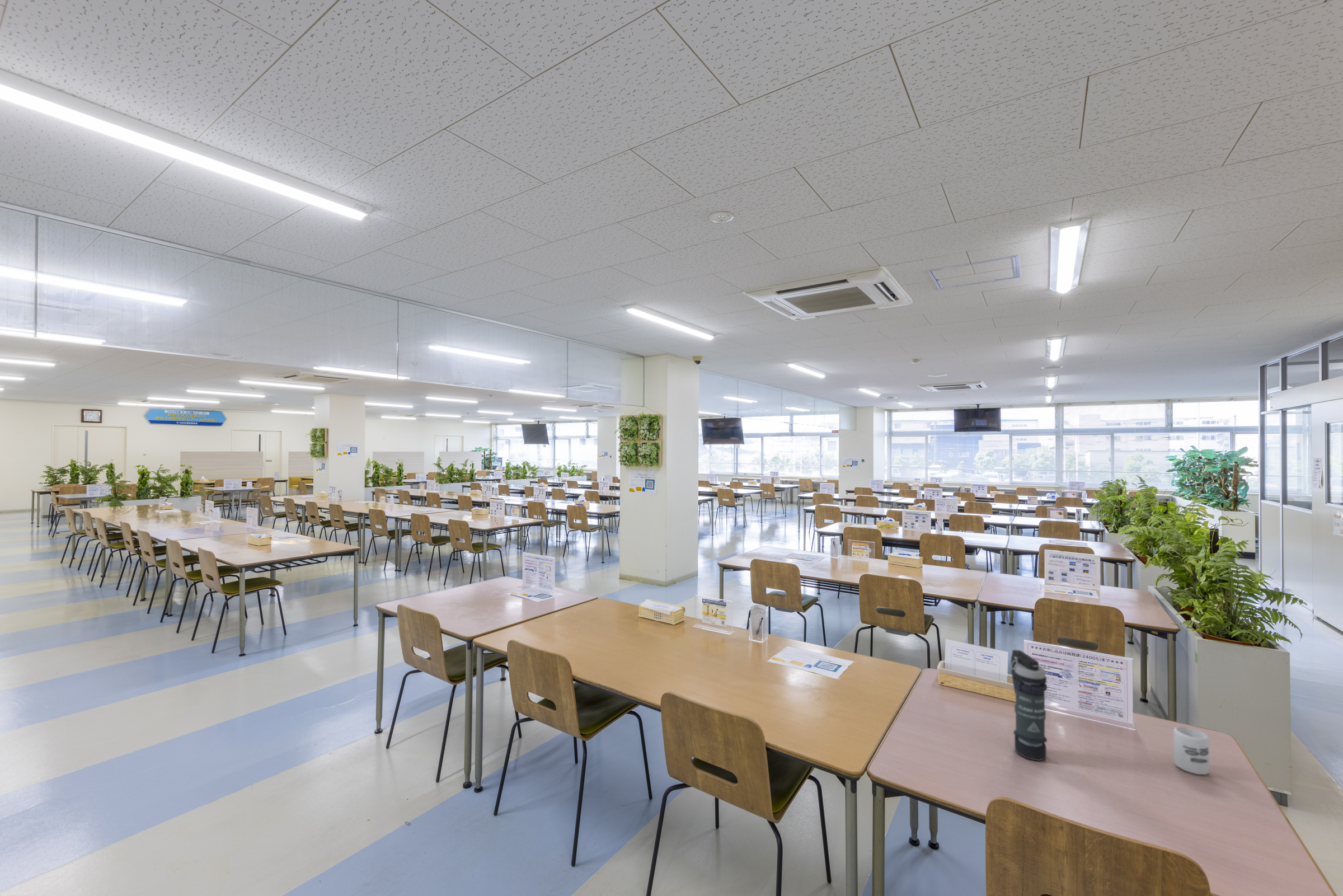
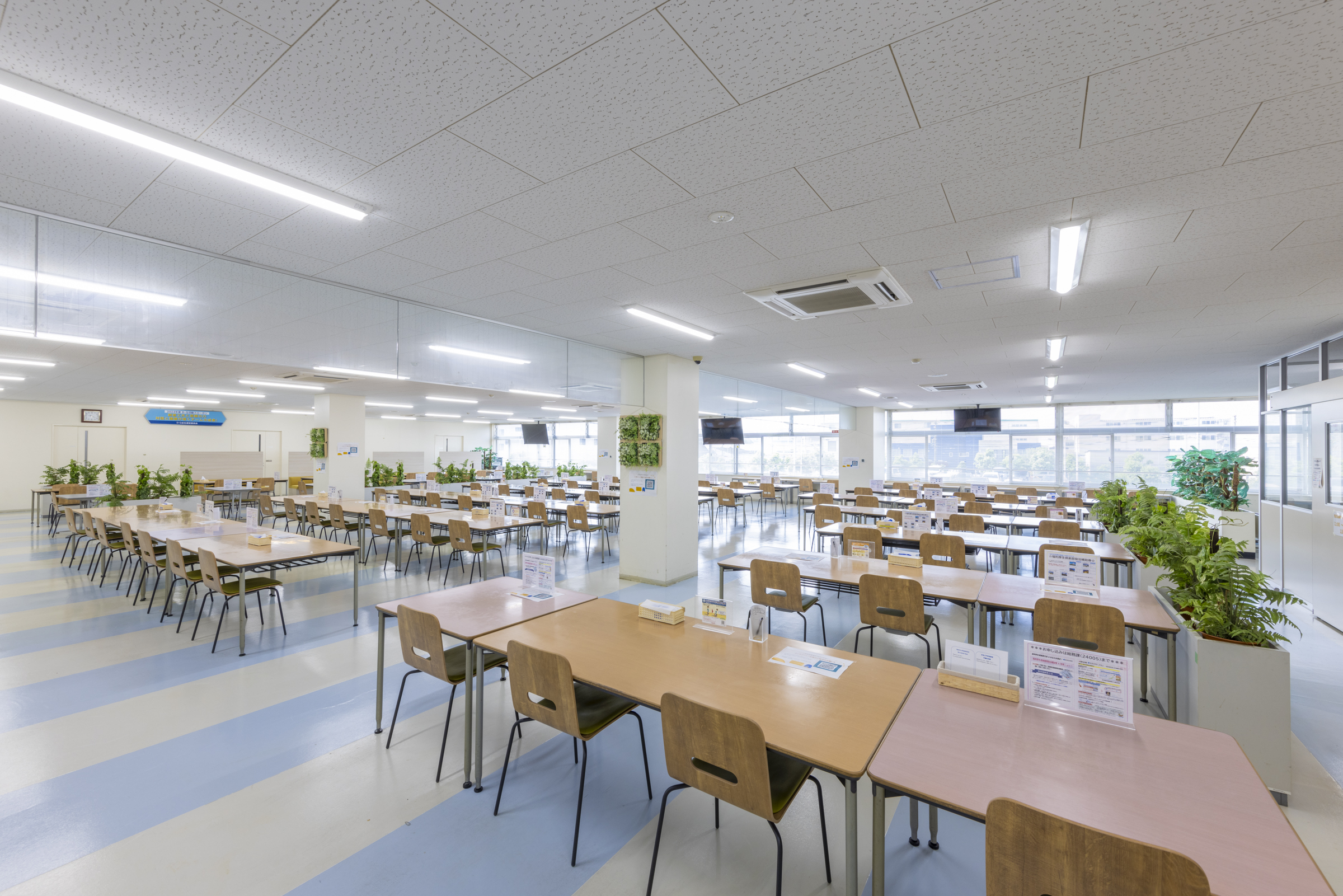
- smoke grenade (1026, 702)
- cup (1191, 750)
